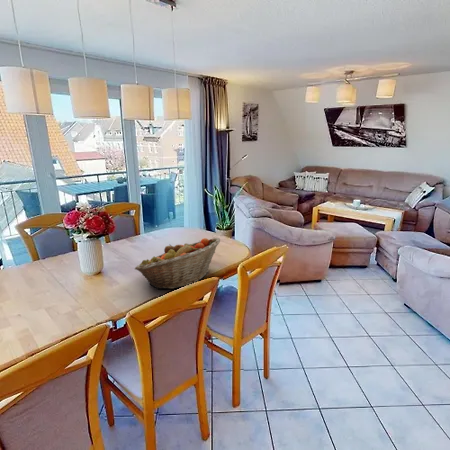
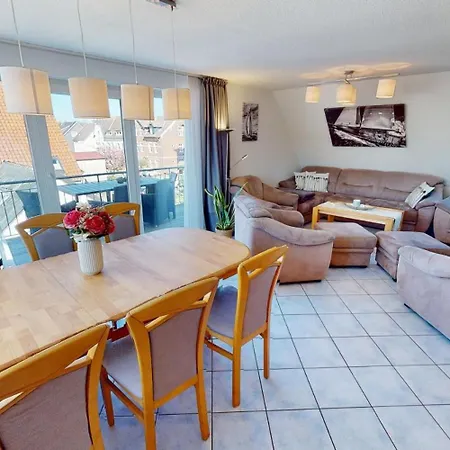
- fruit basket (180, 259)
